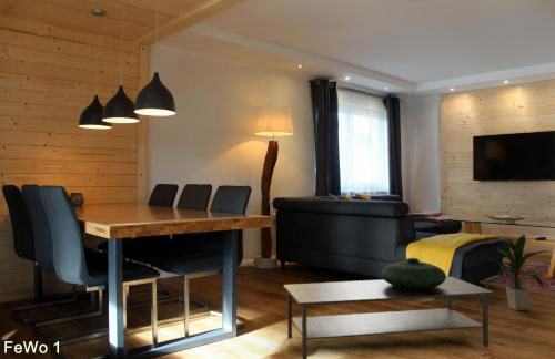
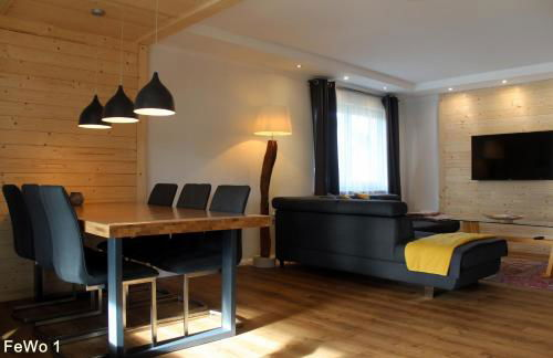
- indoor plant (514, 269)
- decorative bowl (413, 271)
- coffee table (384, 315)
